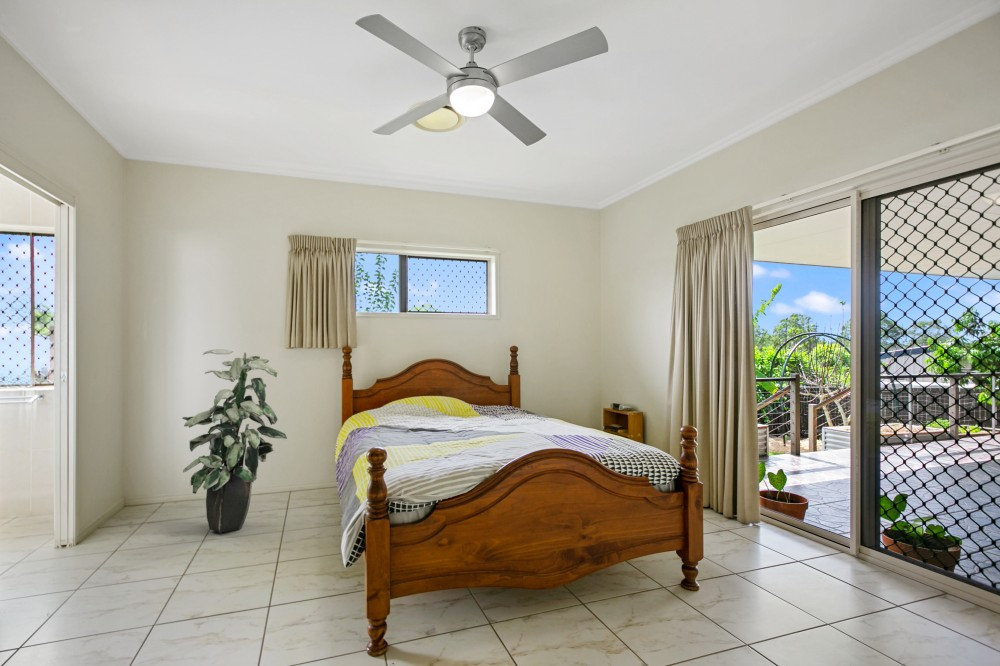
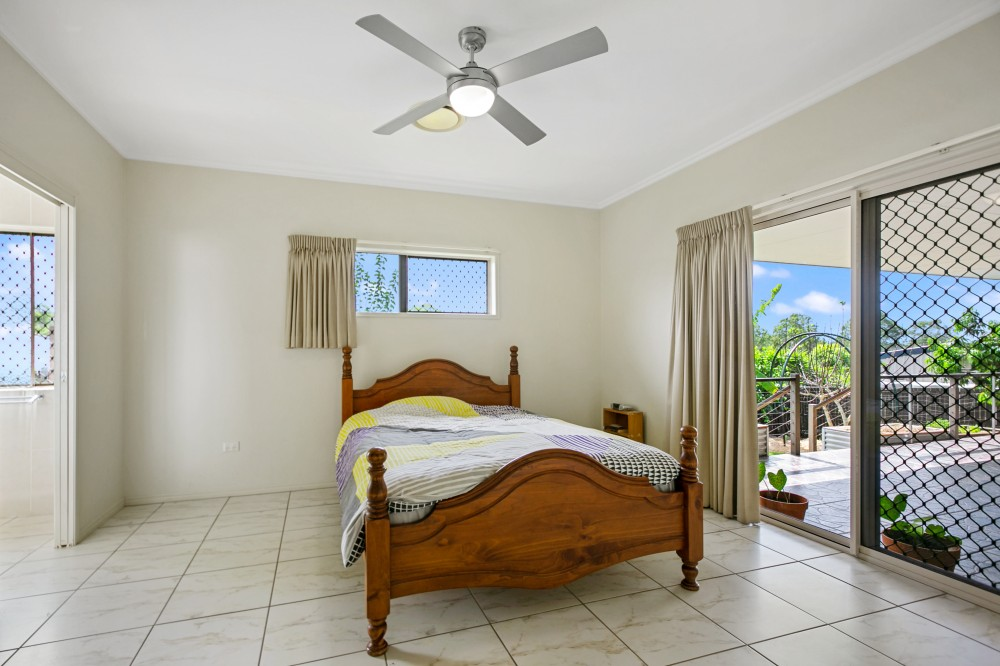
- indoor plant (230, 437)
